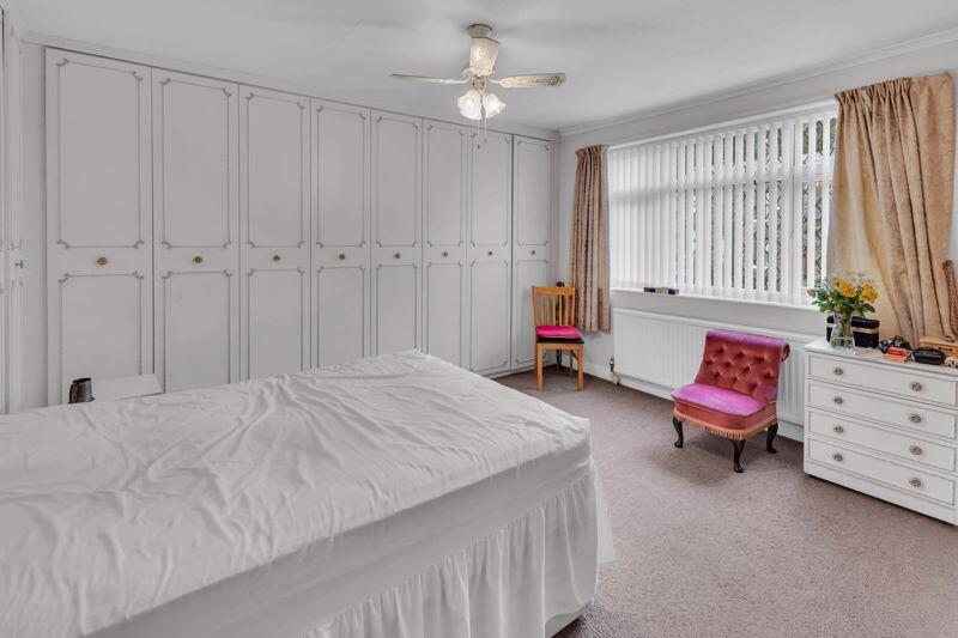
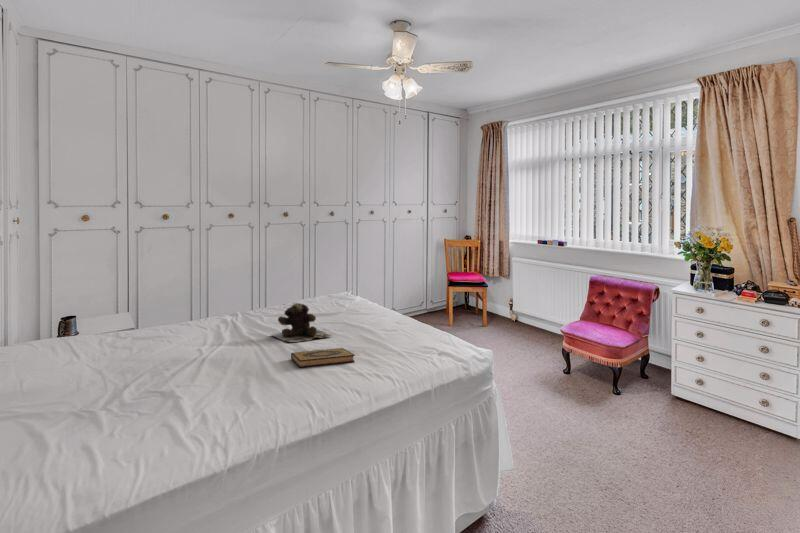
+ teddy bear (300, 320)
+ hardback book (322, 356)
